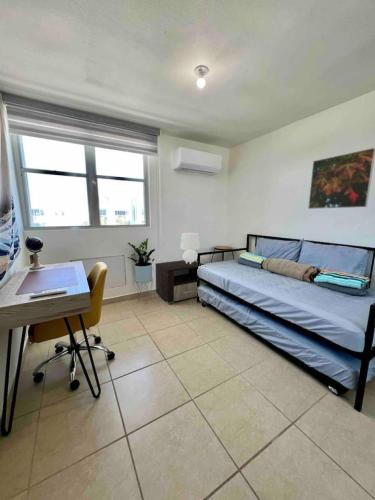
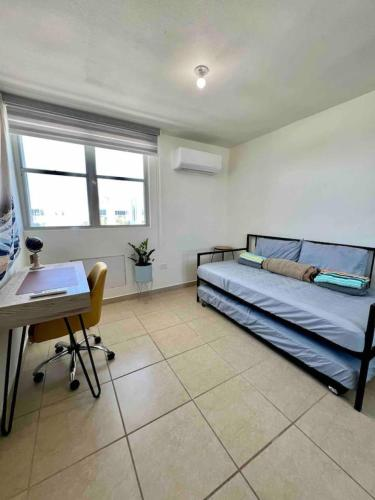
- nightstand (180, 279)
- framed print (337, 182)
- table lamp (190, 247)
